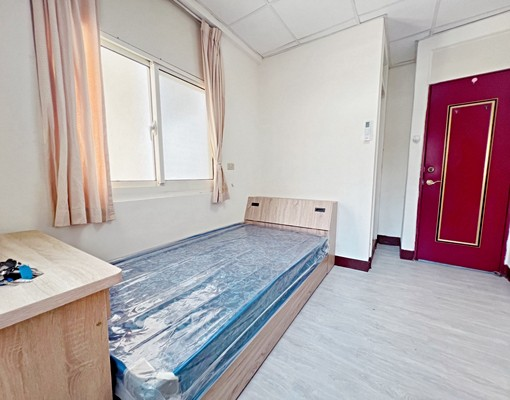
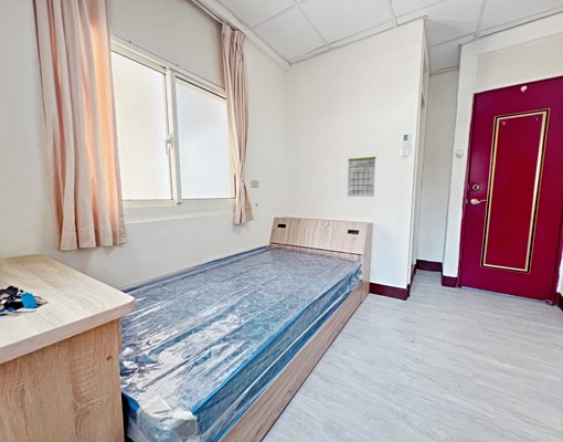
+ calendar (361, 172)
